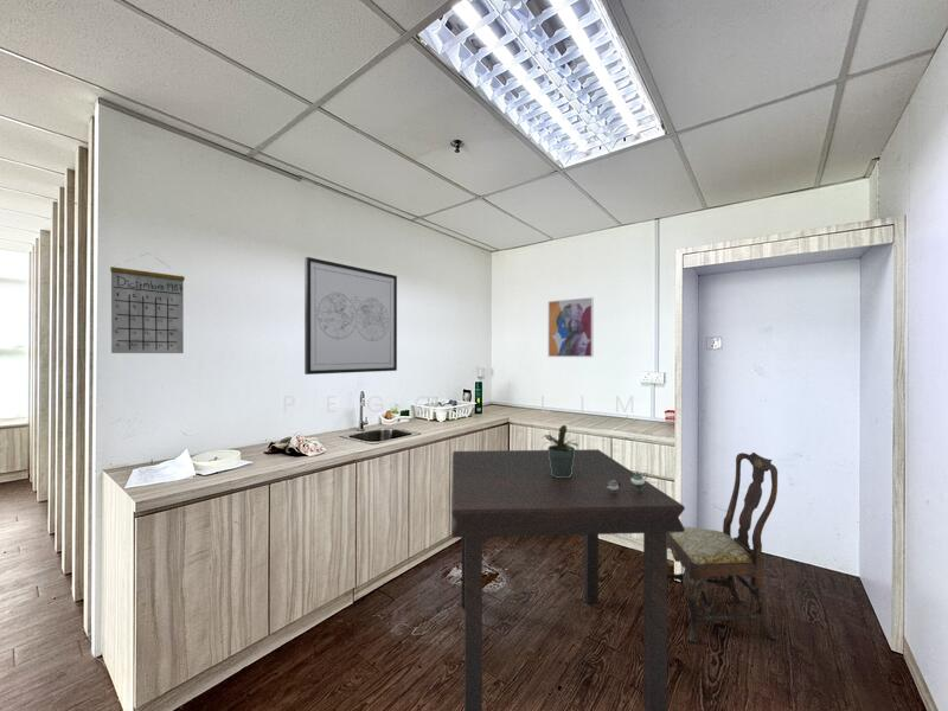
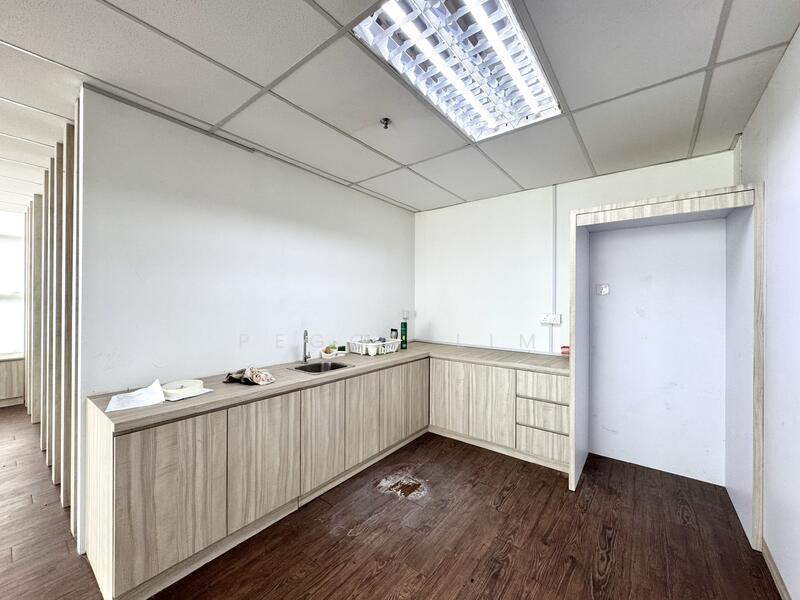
- teapot (630, 480)
- wall art (356, 320)
- potted plant (558, 449)
- calendar (149, 302)
- dining chair (712, 533)
- dining table (543, 534)
- wall art (569, 328)
